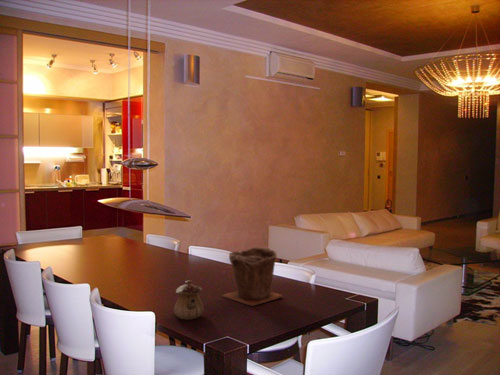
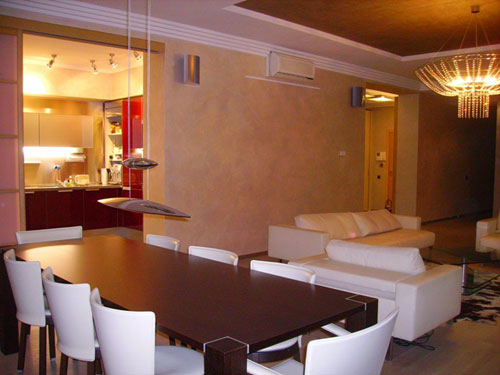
- teapot (188, 297)
- plant pot (252, 273)
